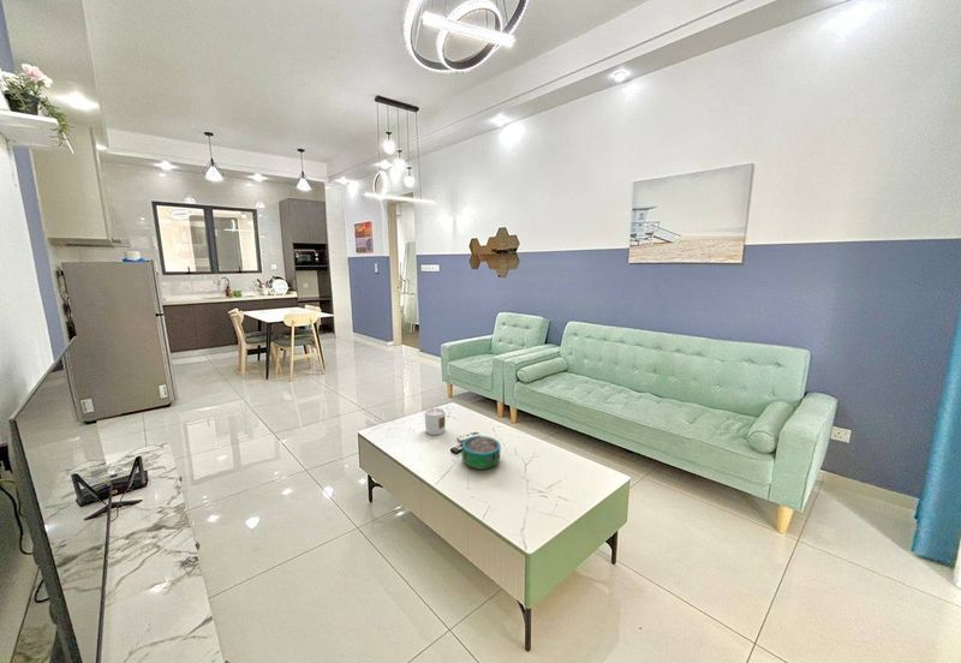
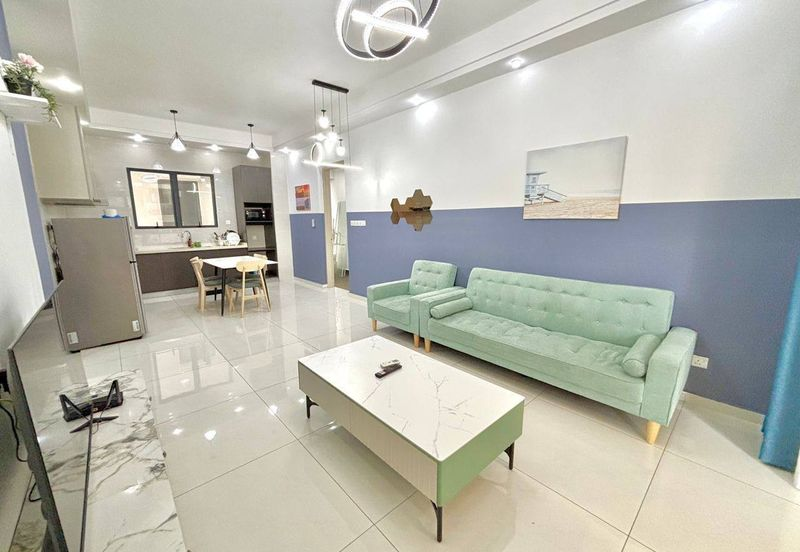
- decorative bowl (480, 452)
- candle (435, 419)
